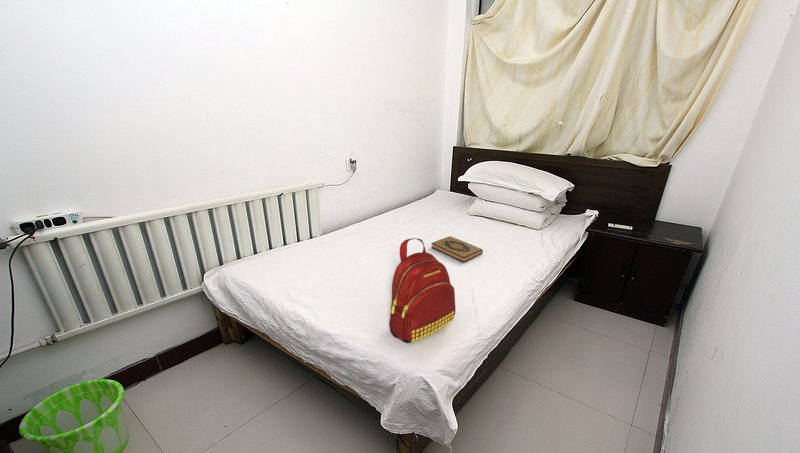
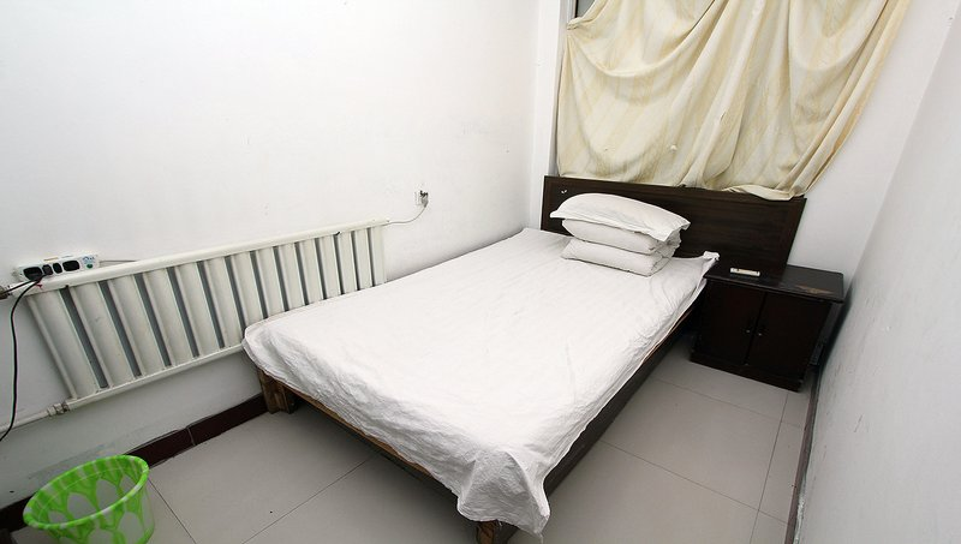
- hardback book (456, 248)
- backpack (421, 287)
